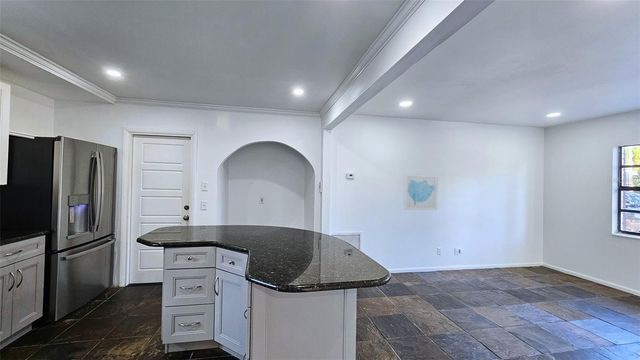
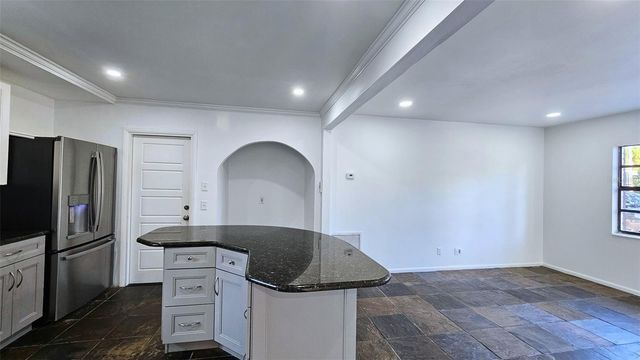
- wall art (421, 192)
